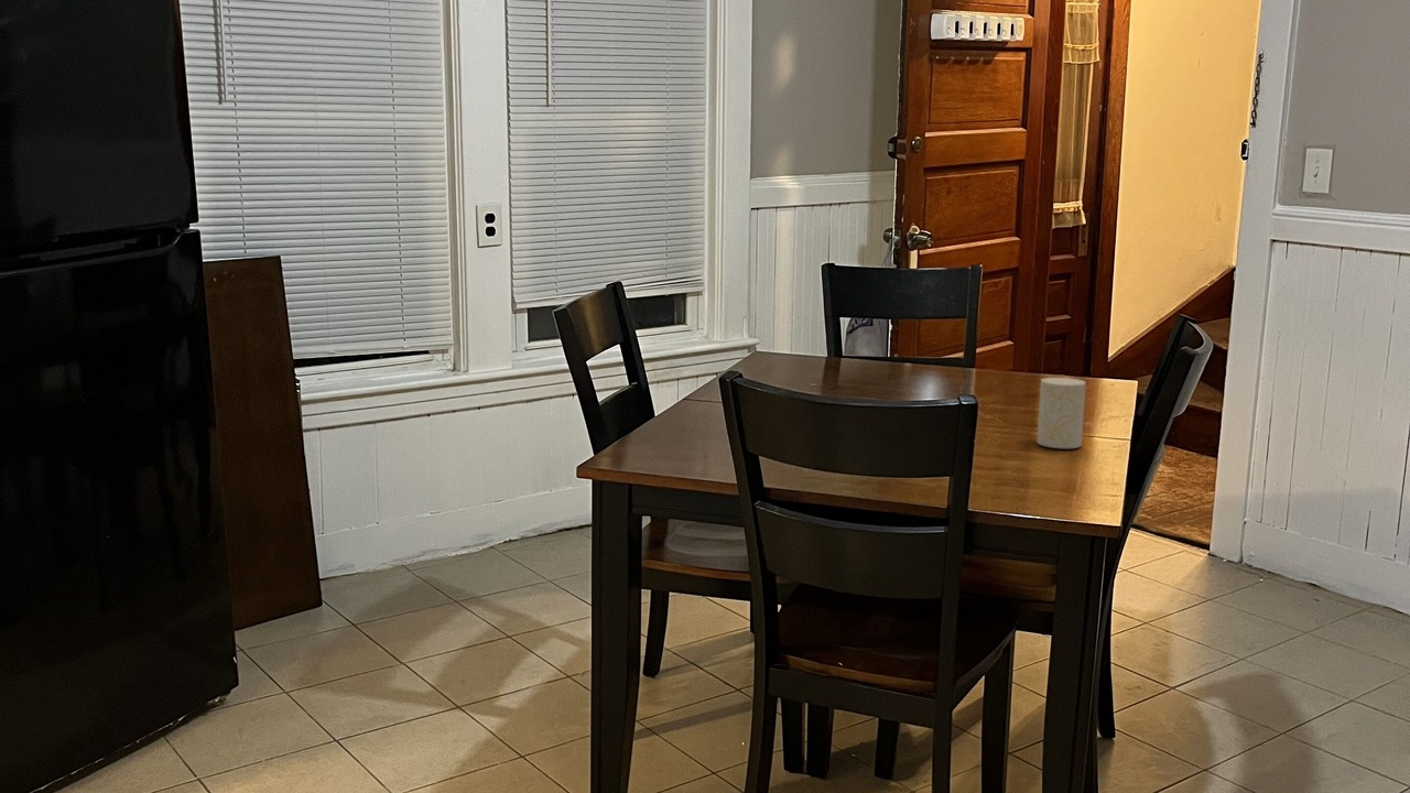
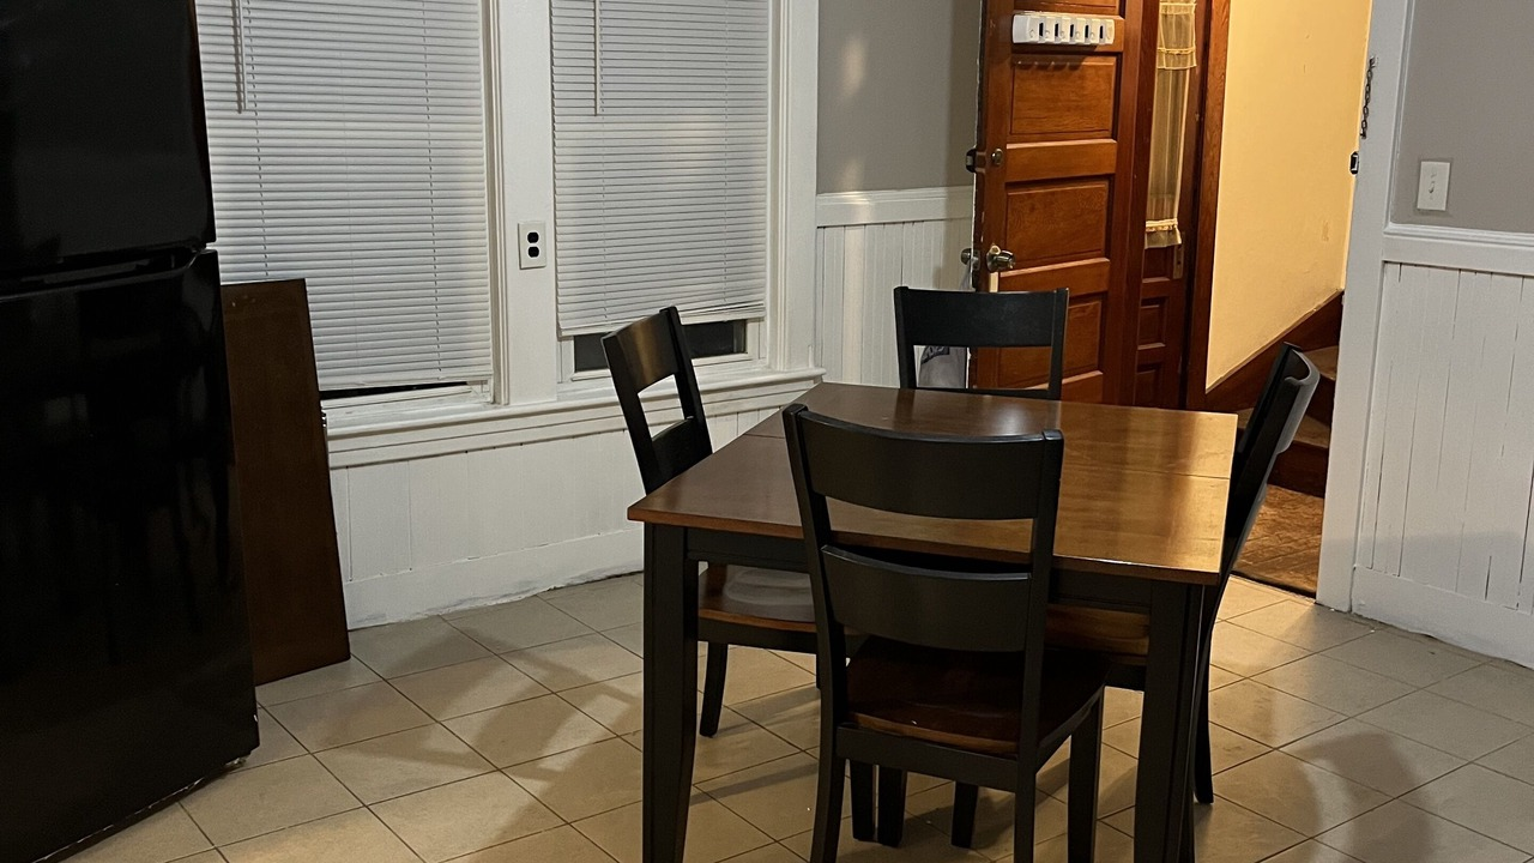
- cup (1061, 412)
